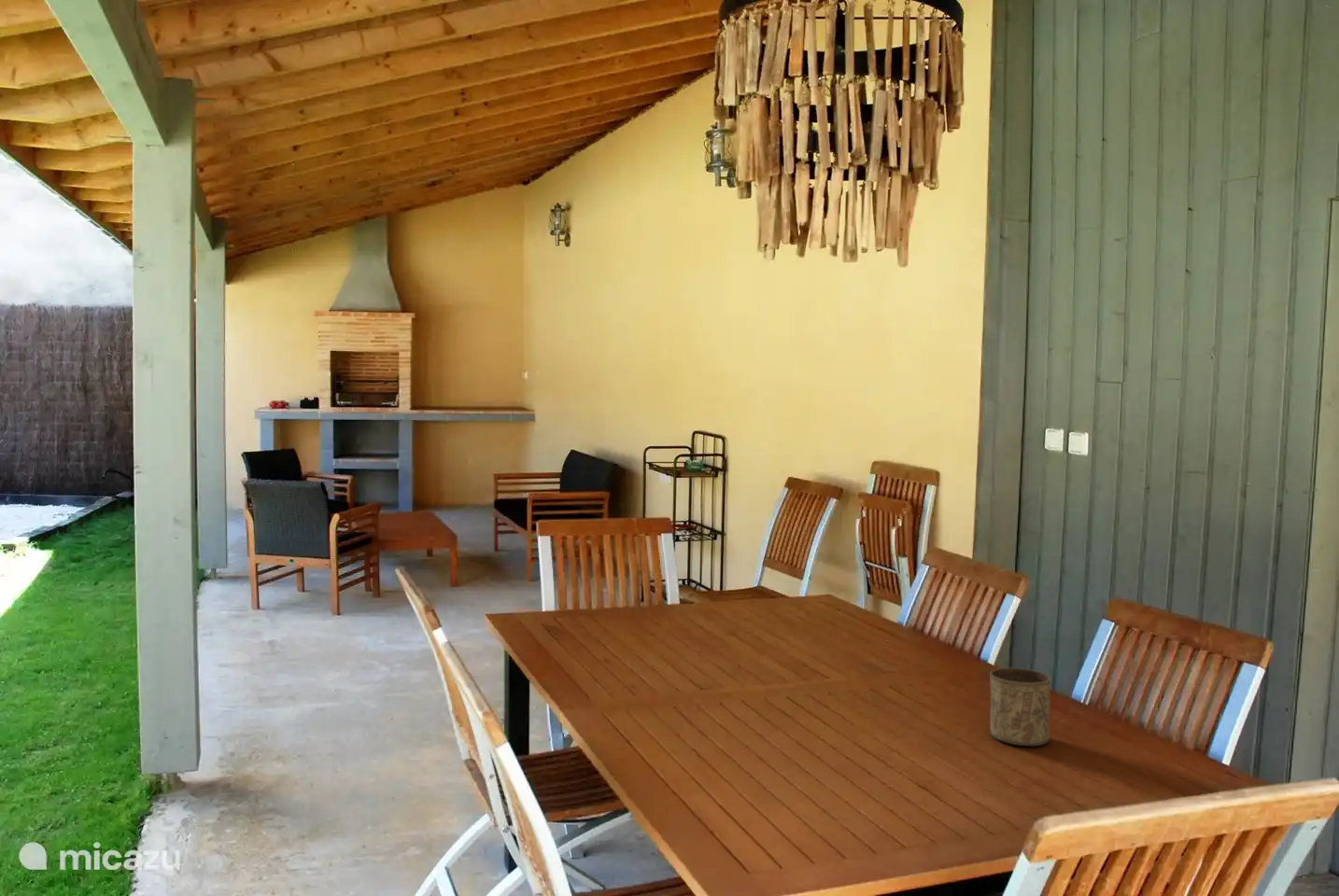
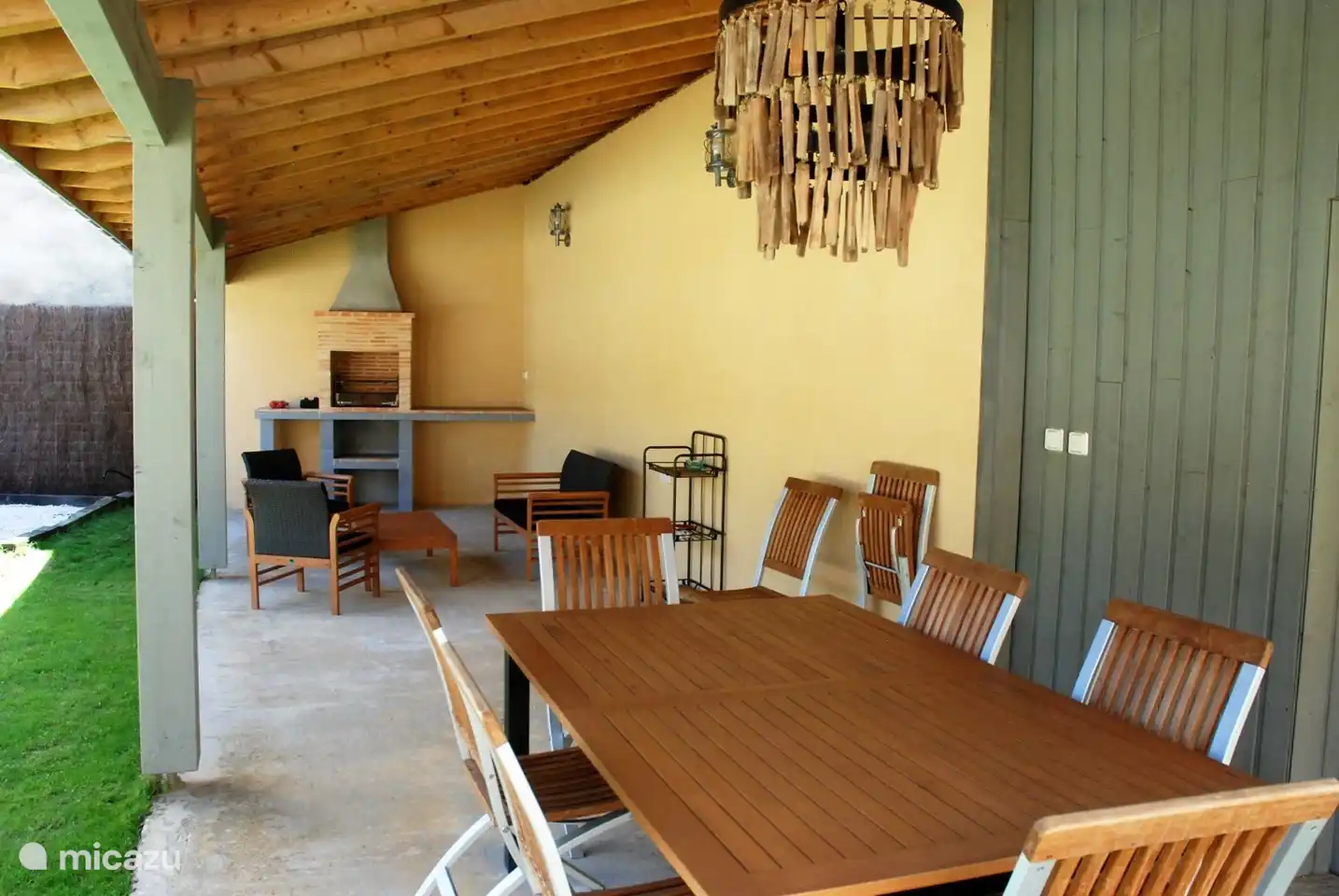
- cup (1019, 707)
